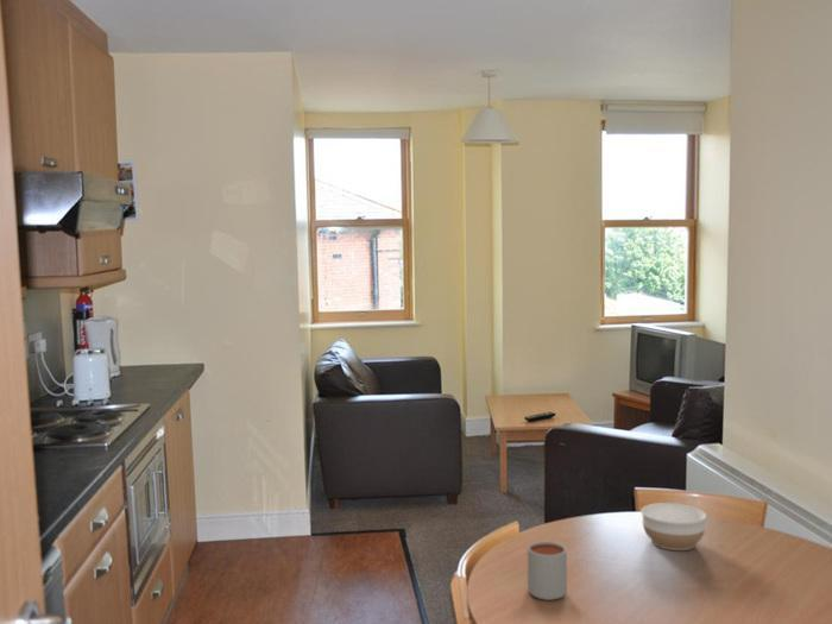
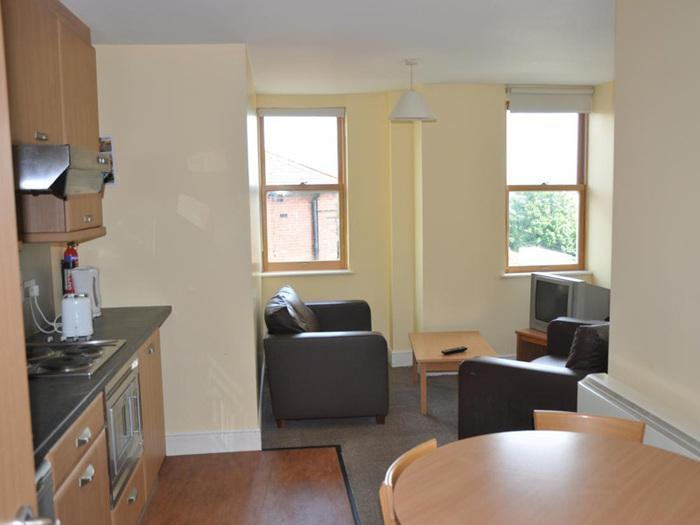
- mug (543, 567)
- bowl (673, 527)
